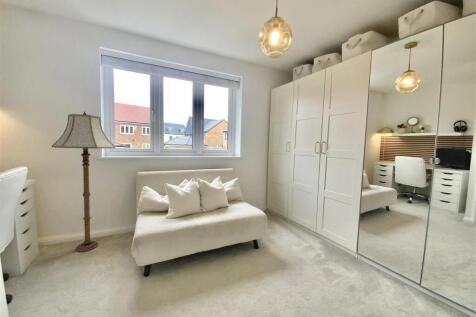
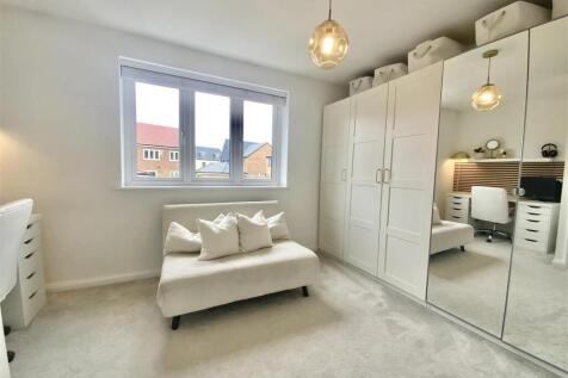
- floor lamp (86, 180)
